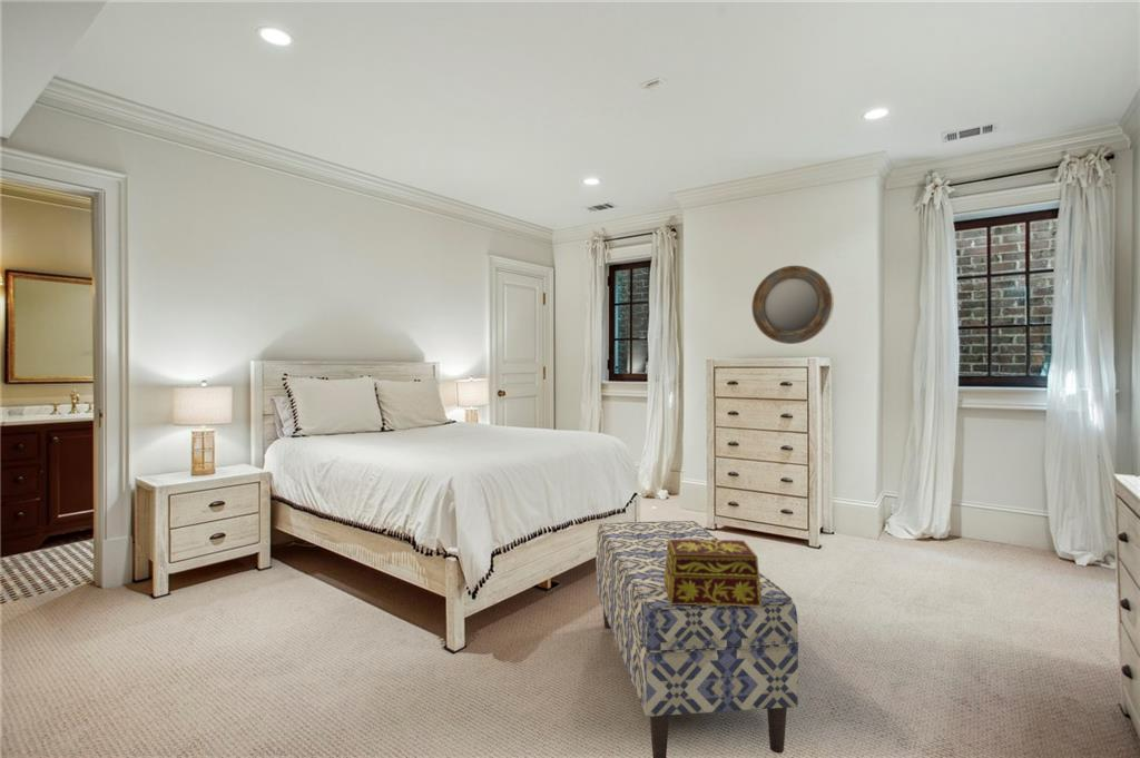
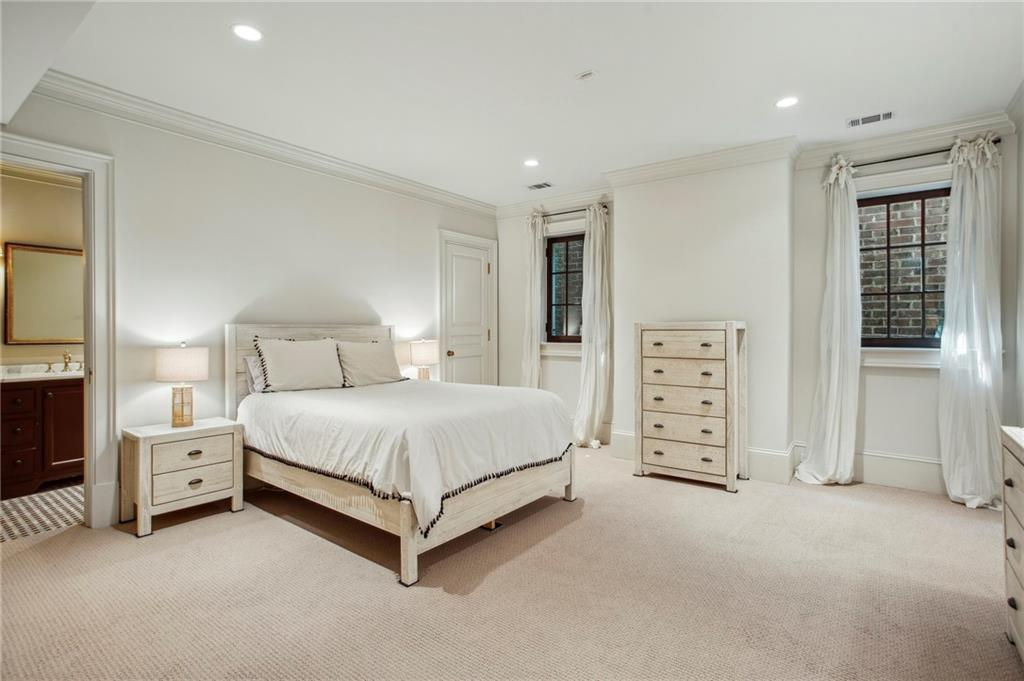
- bench (676, 614)
- decorative box (710, 570)
- home mirror (790, 304)
